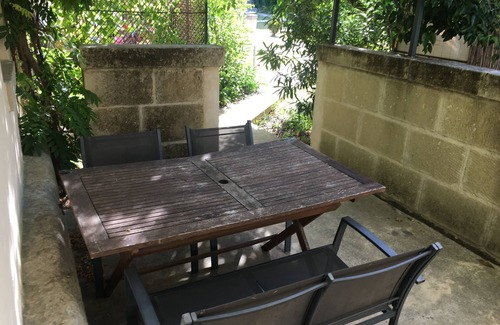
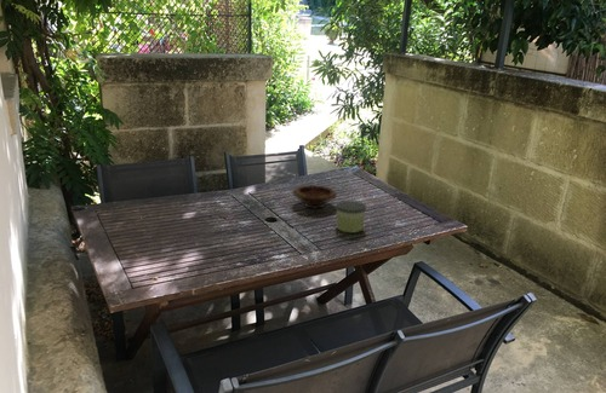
+ bowl (314, 197)
+ candle (350, 216)
